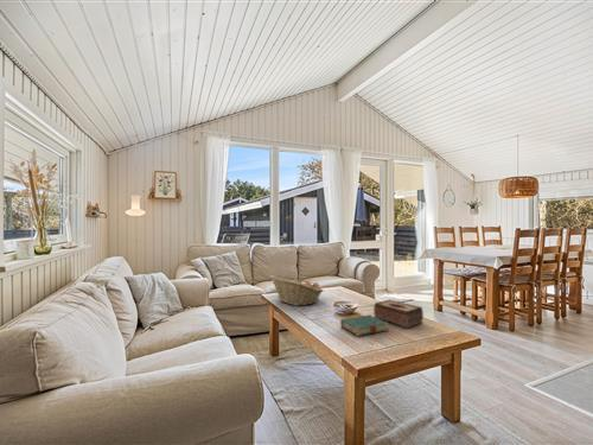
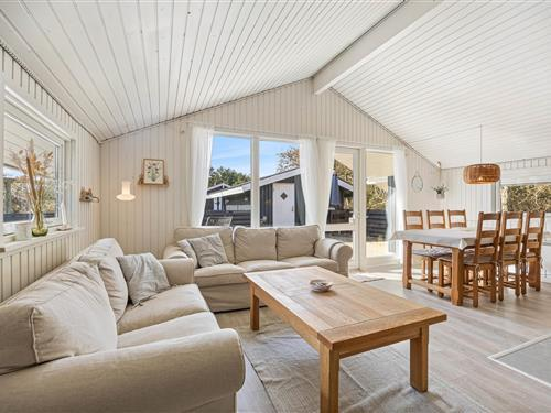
- book (363, 324)
- tissue box (397, 312)
- fruit basket (295, 287)
